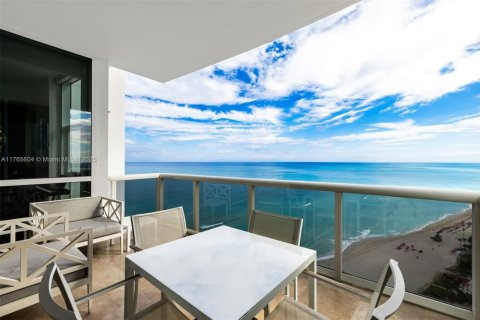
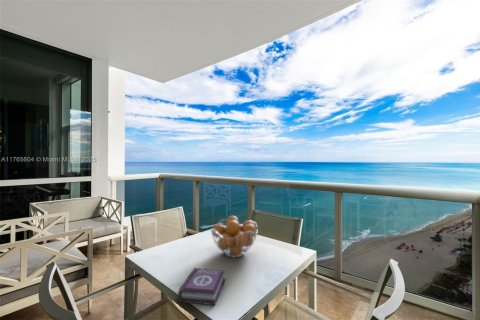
+ book (203, 283)
+ fruit basket (234, 235)
